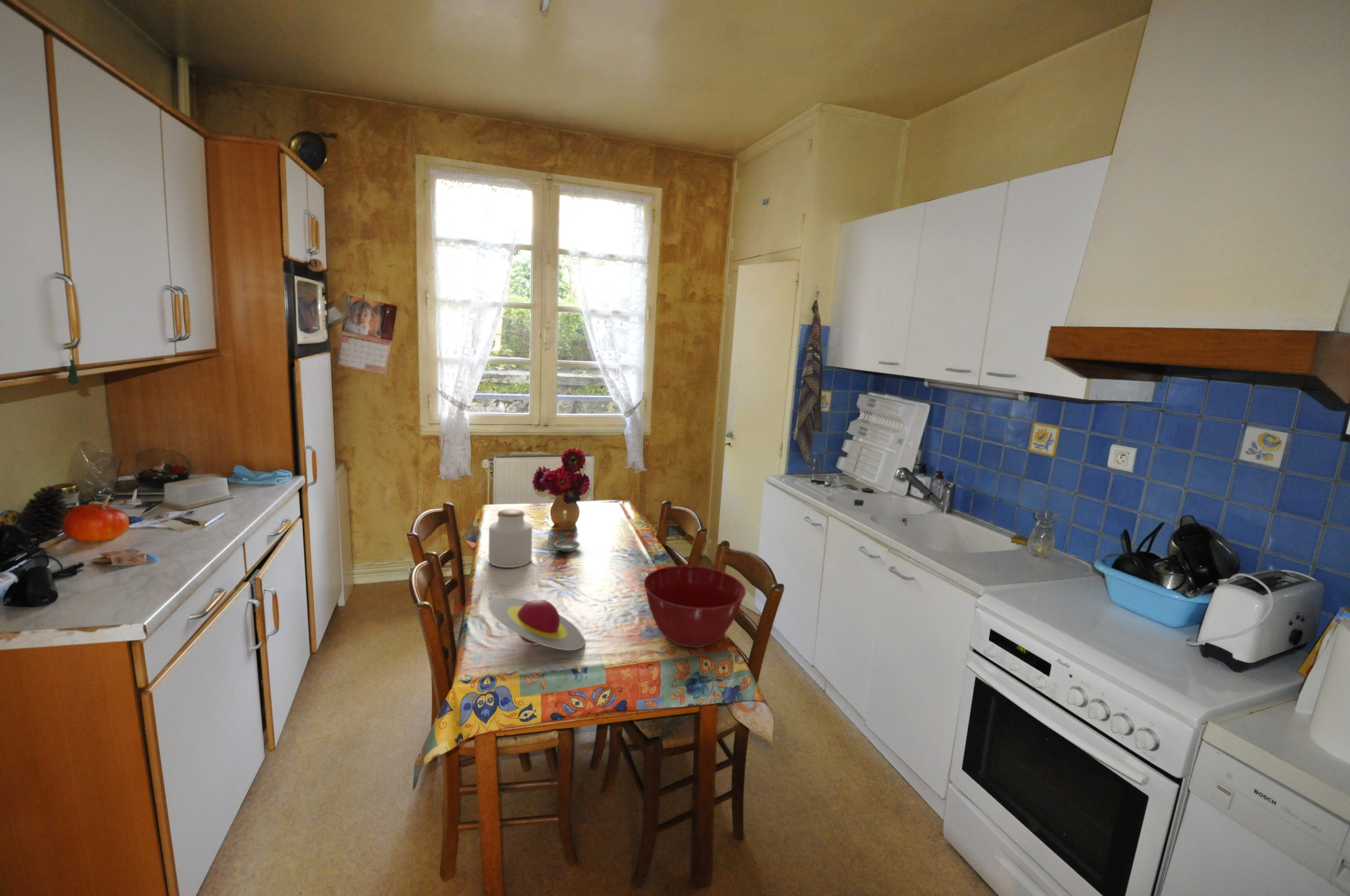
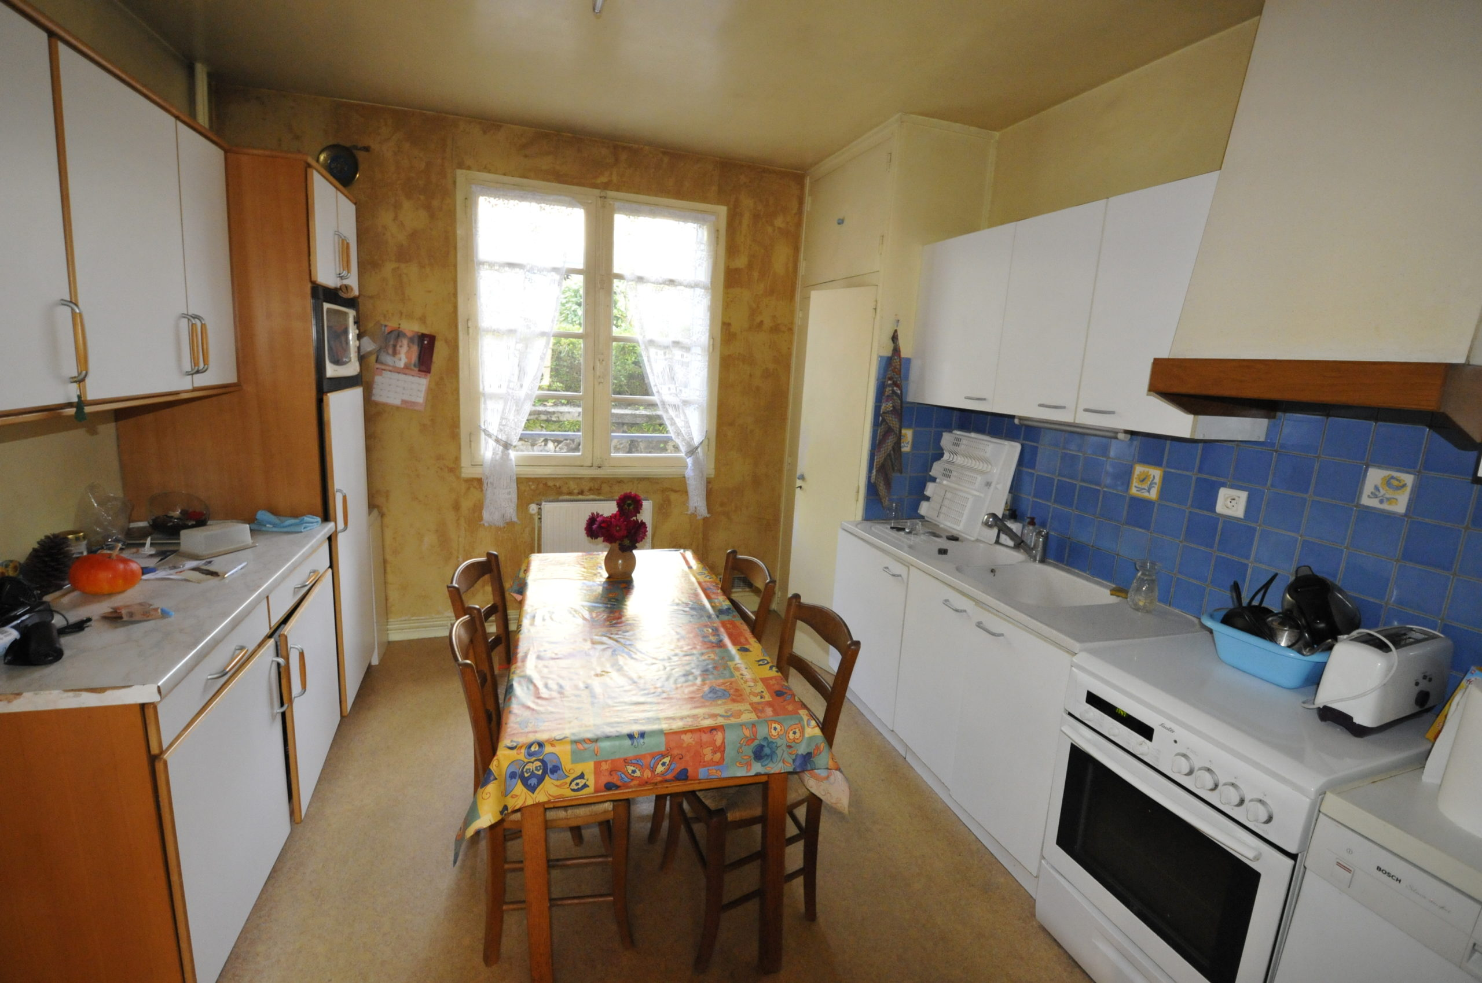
- mixing bowl (693, 610)
- jar (510, 535)
- plate (537, 621)
- saucer (567, 547)
